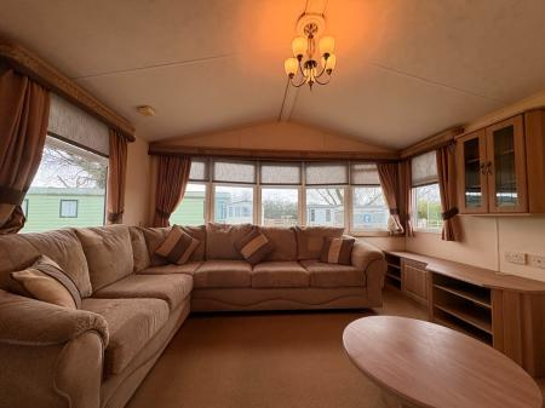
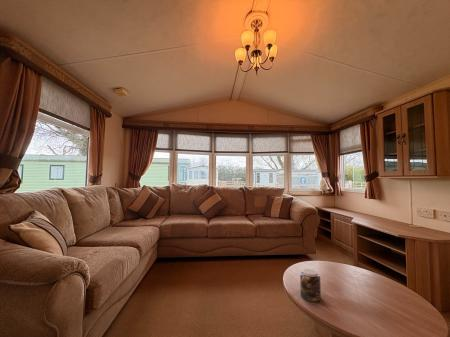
+ jar (310, 283)
